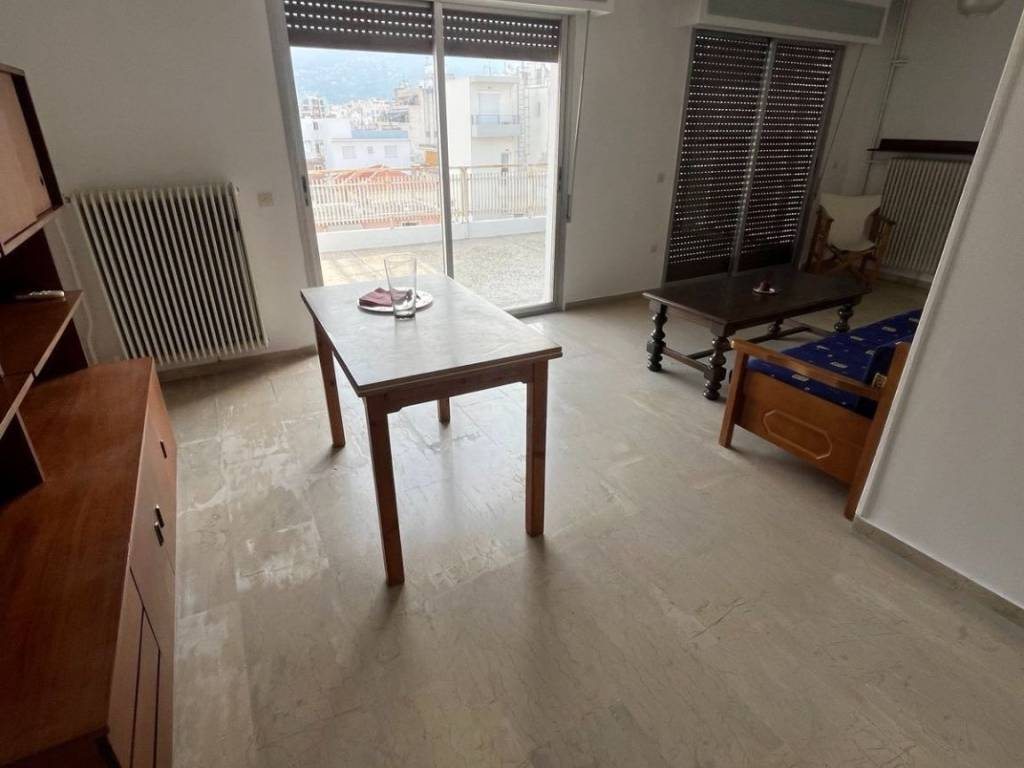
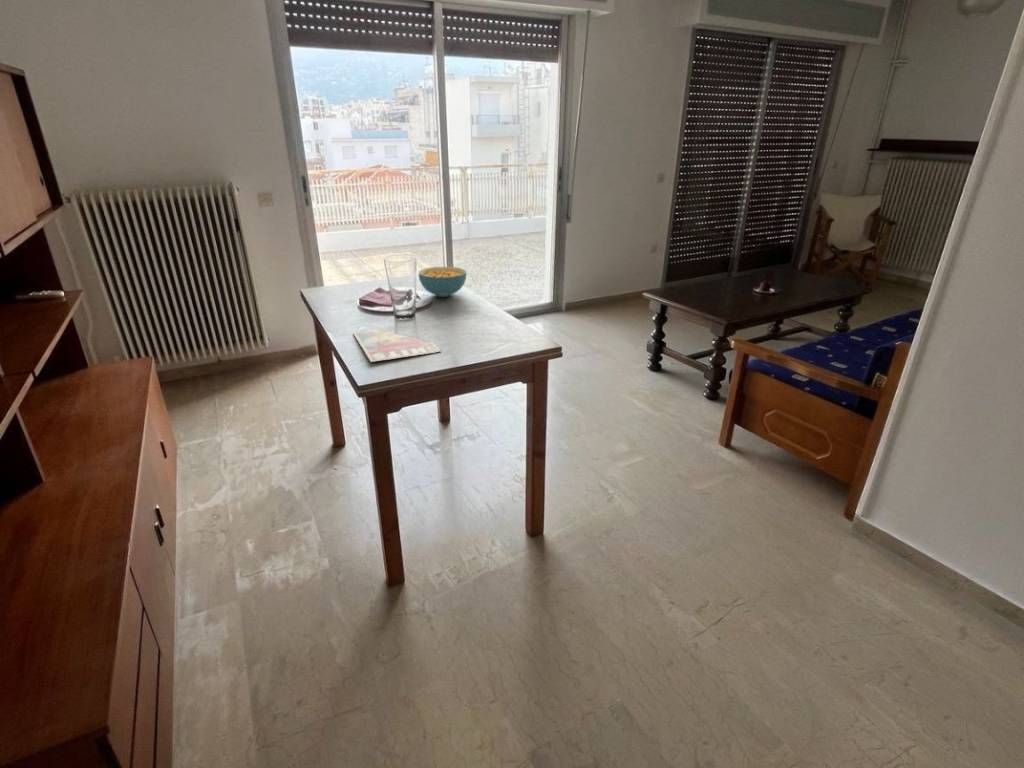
+ cereal bowl (442, 283)
+ magazine (395, 341)
